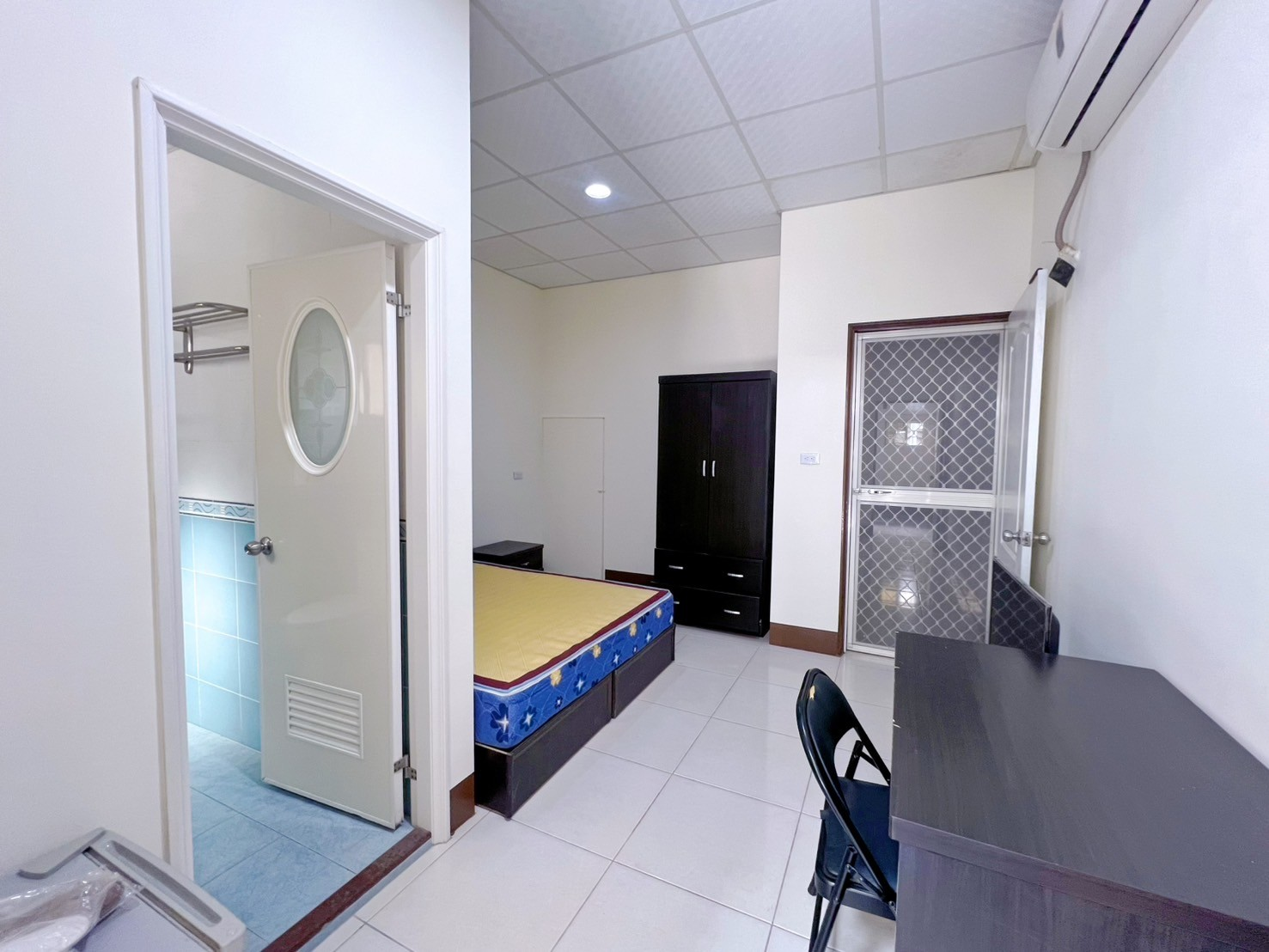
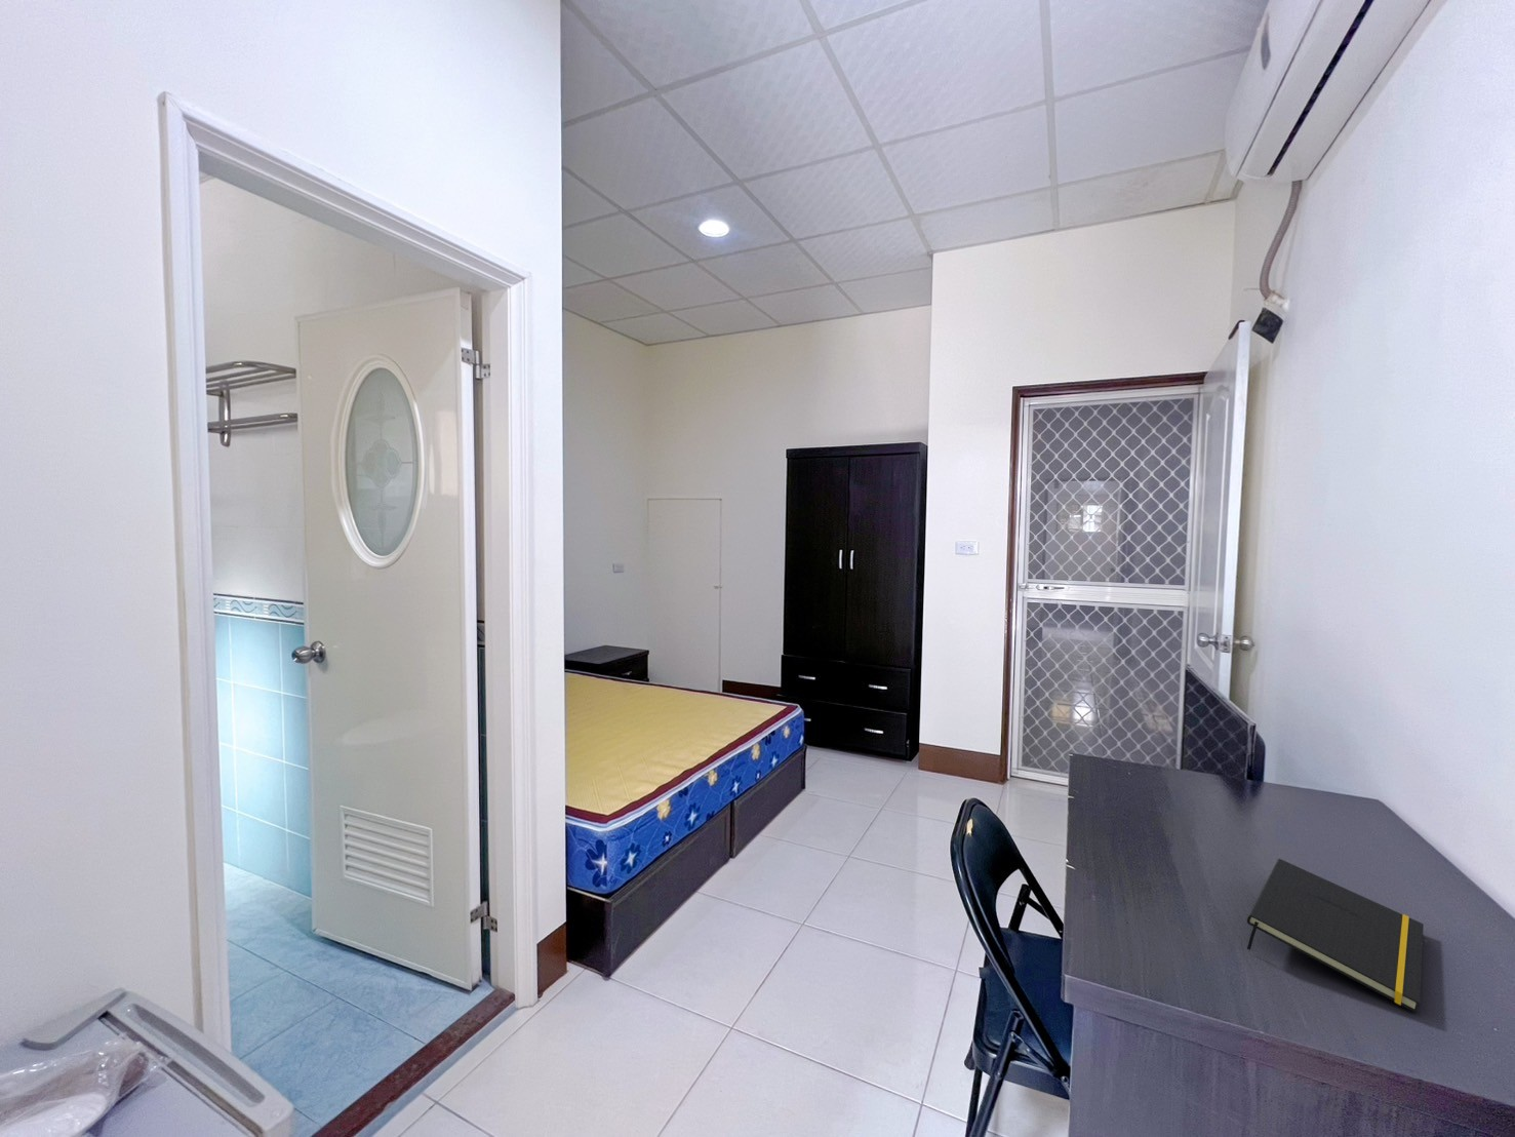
+ notepad (1337, 923)
